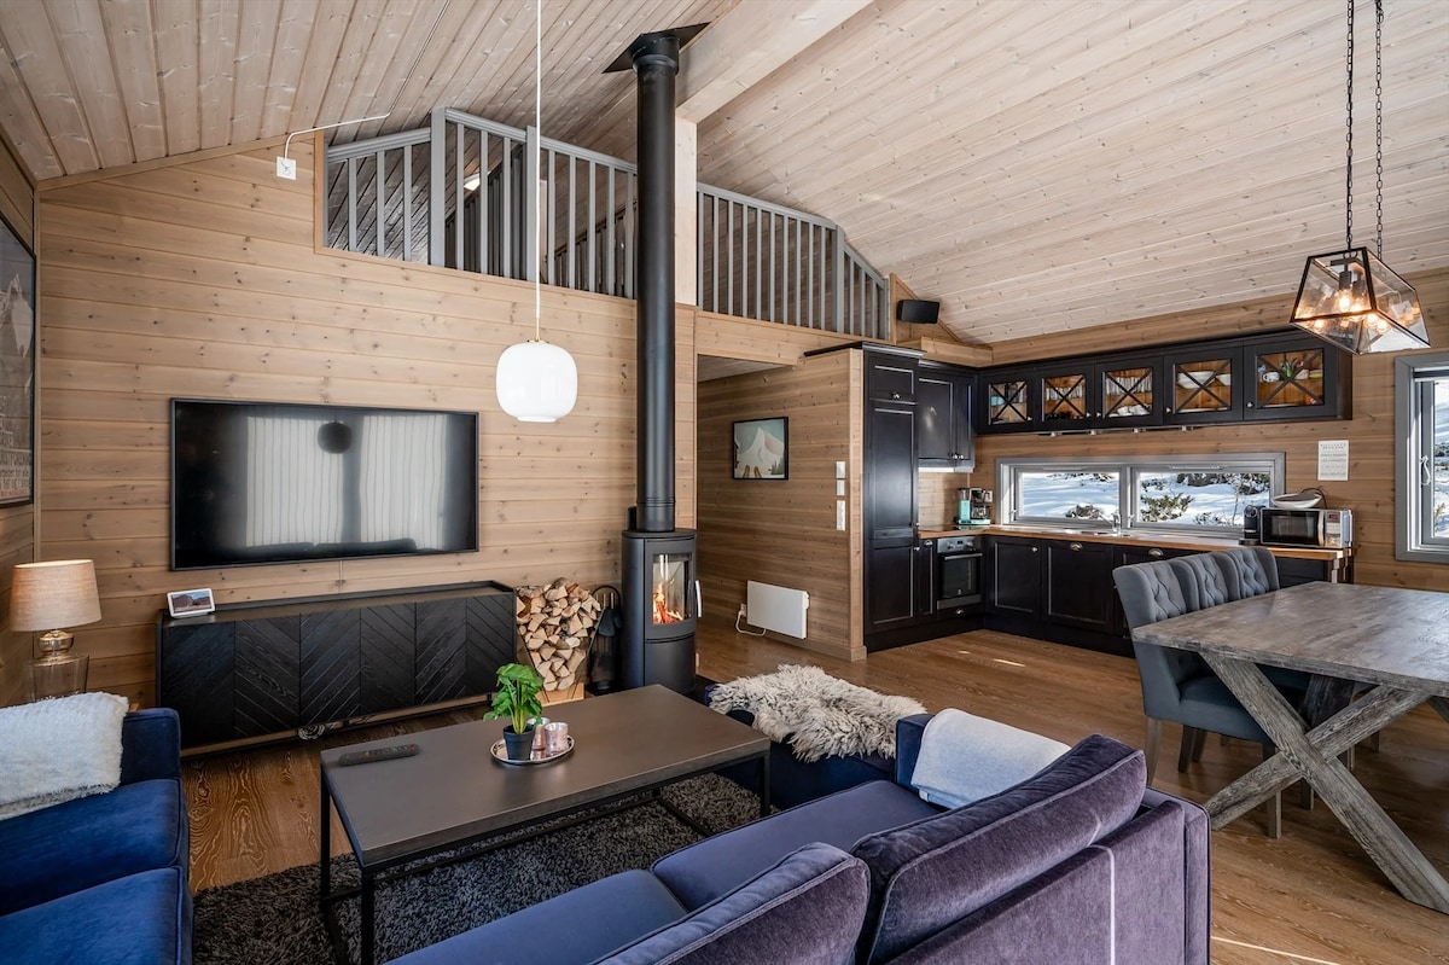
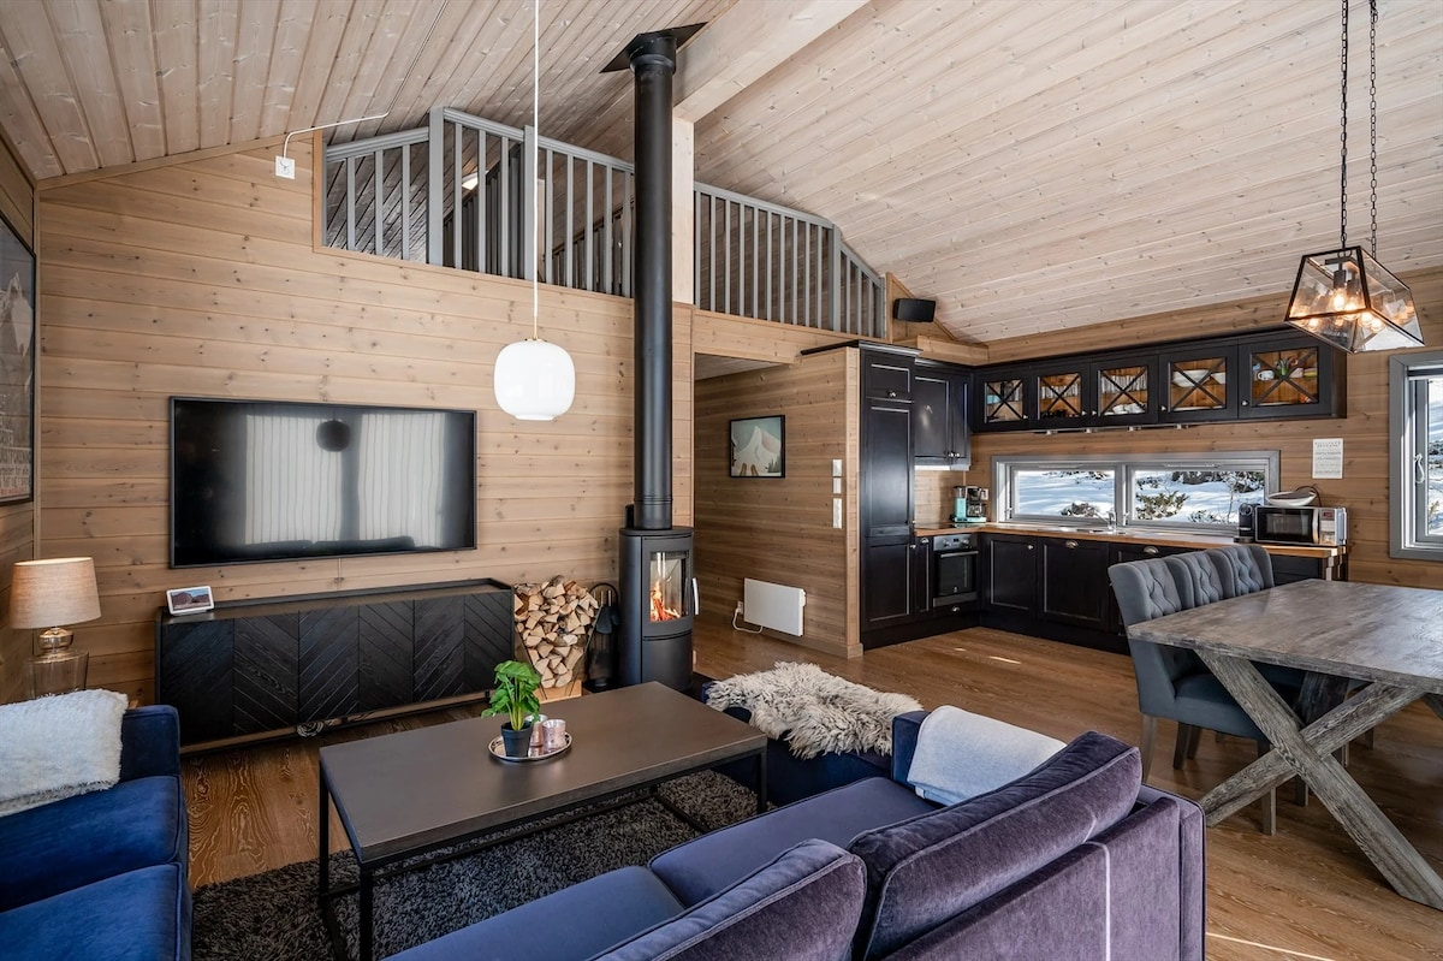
- remote control (379, 754)
